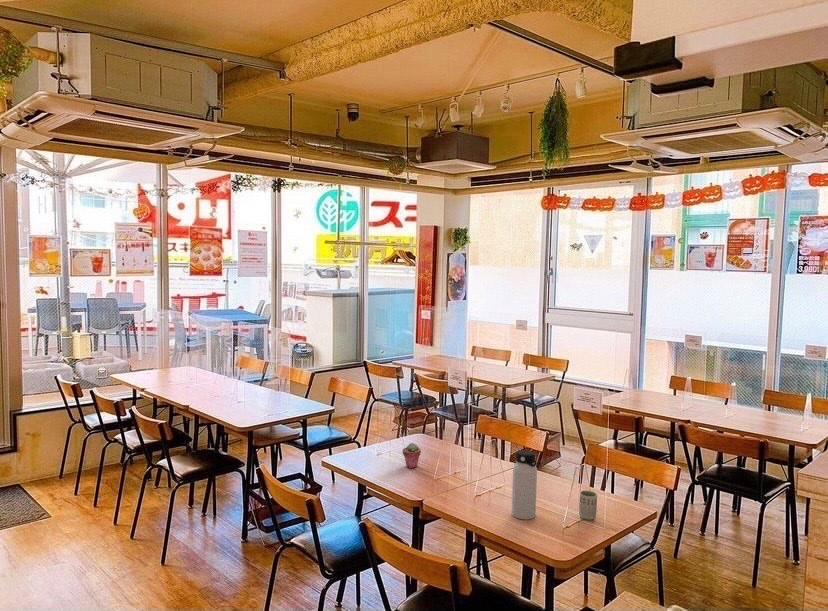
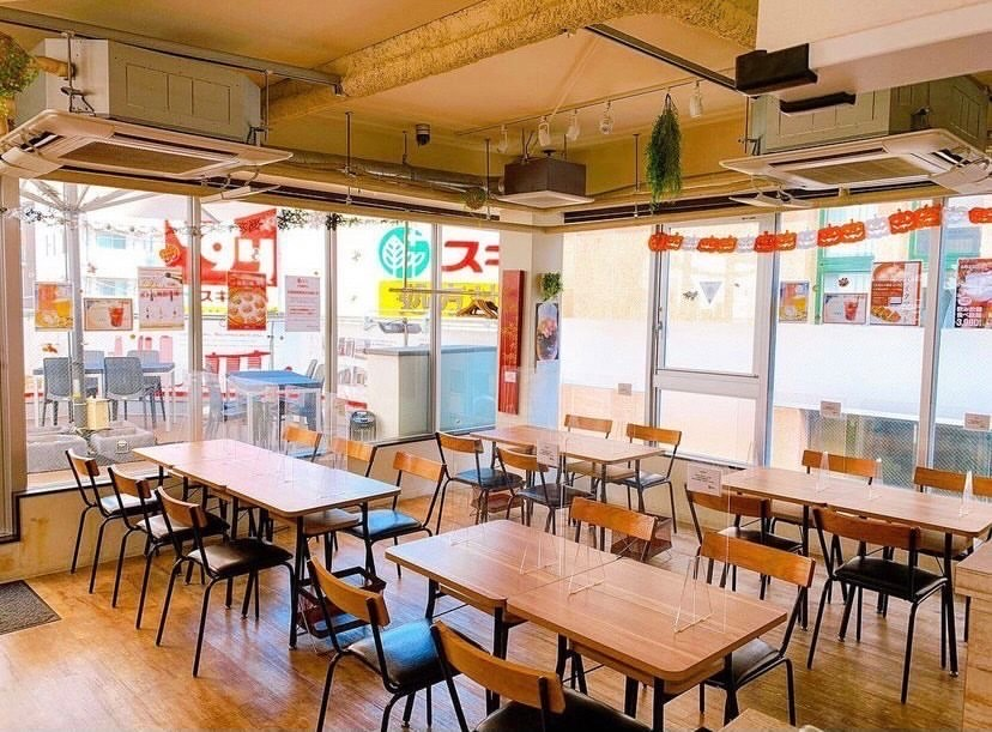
- water bottle (524, 483)
- potted succulent (411, 454)
- cup (587, 505)
